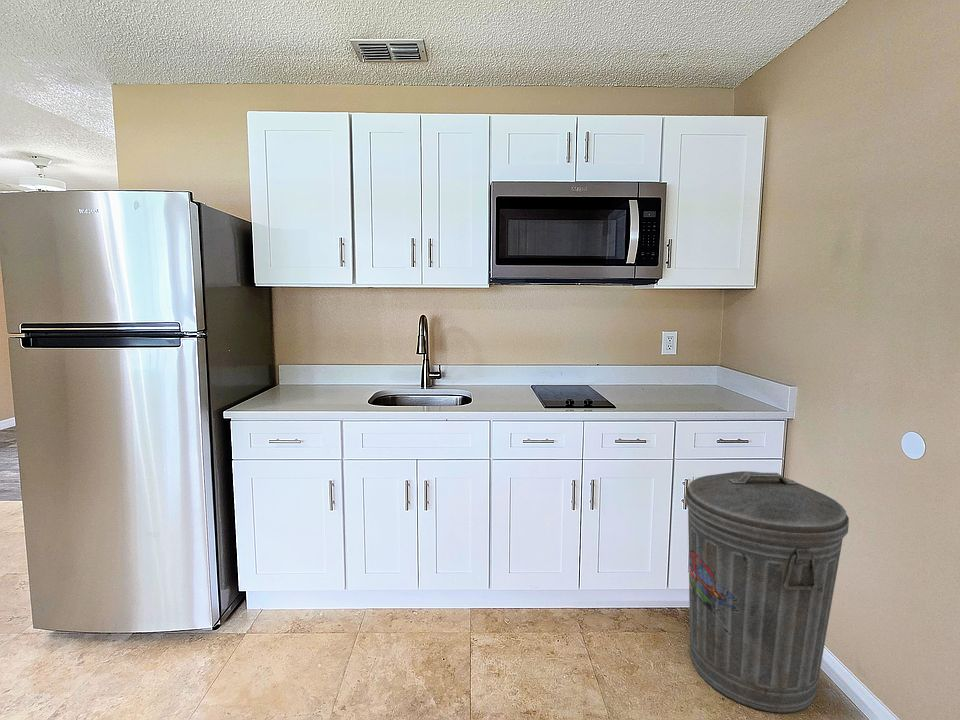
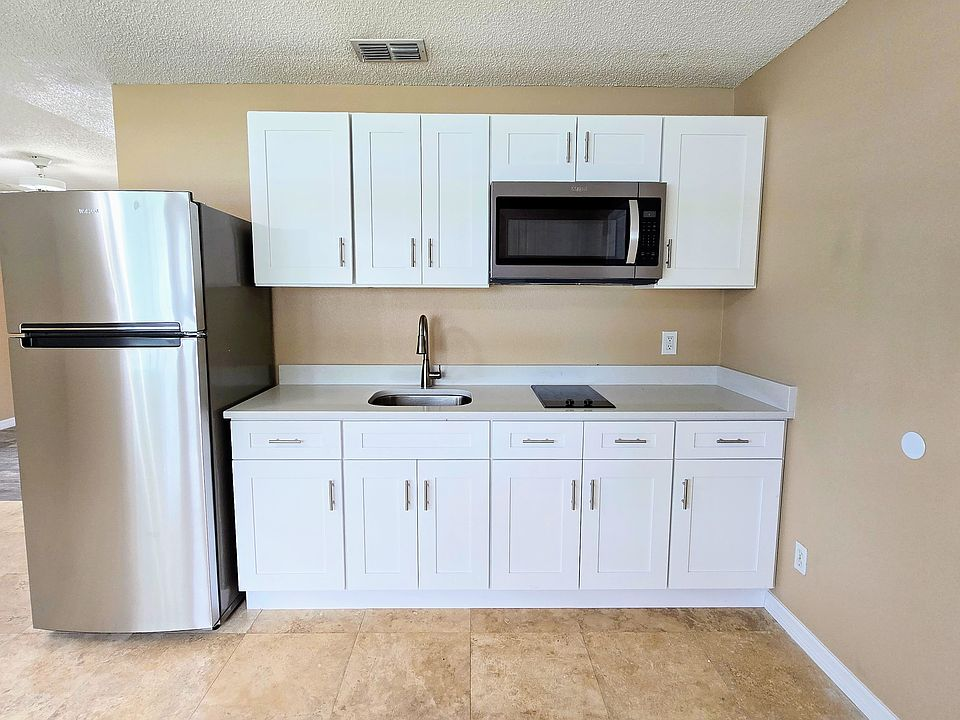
- trash can (756, 573)
